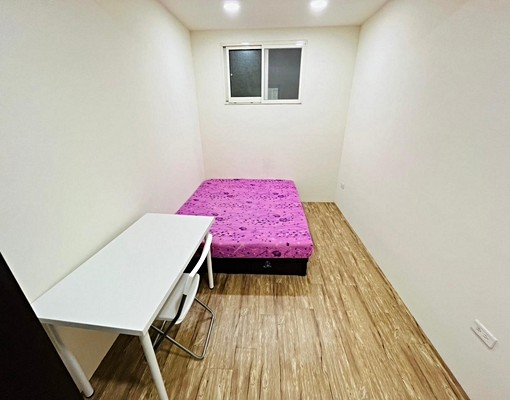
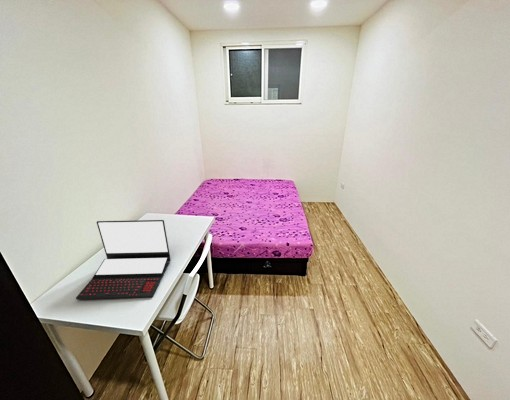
+ laptop (123, 257)
